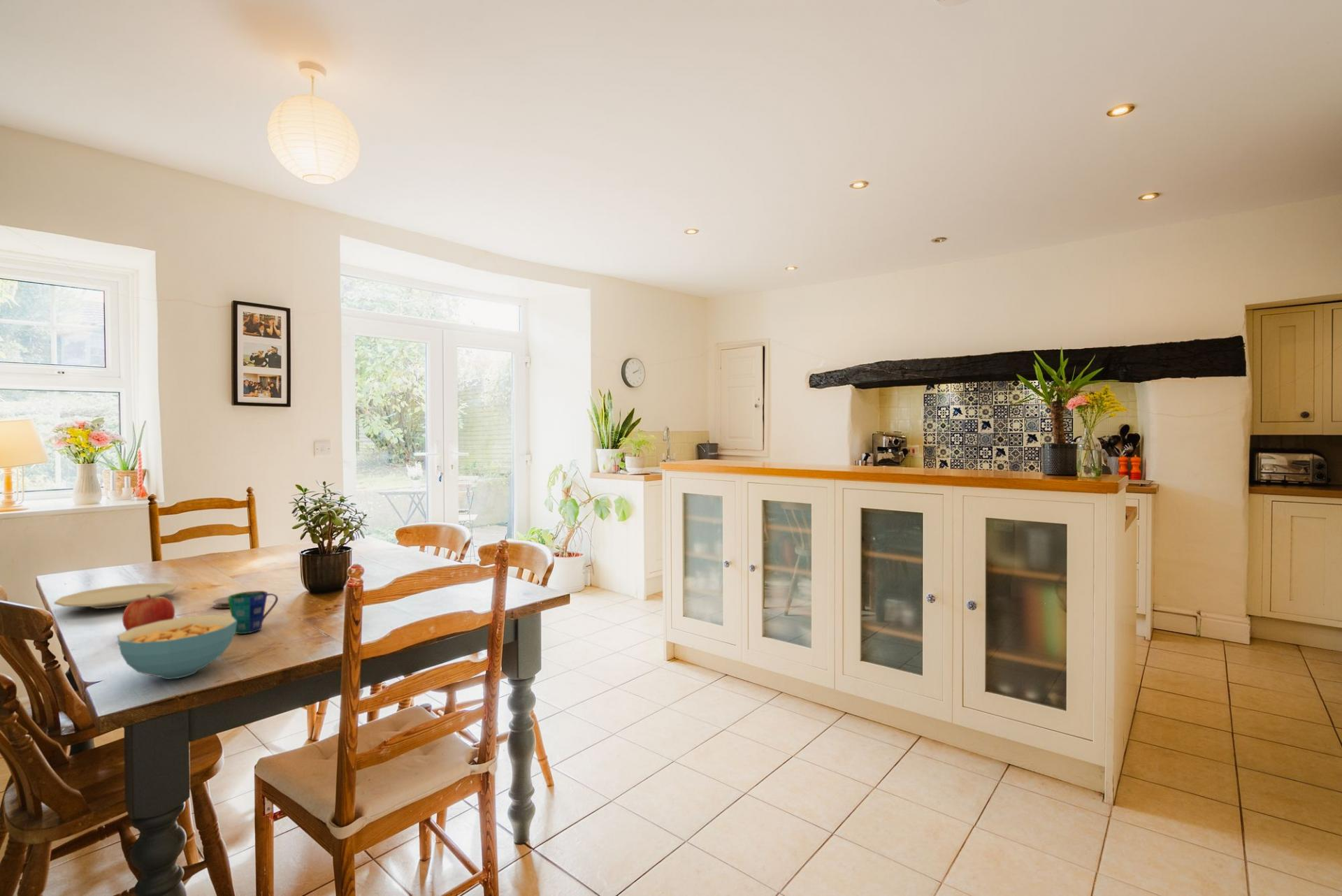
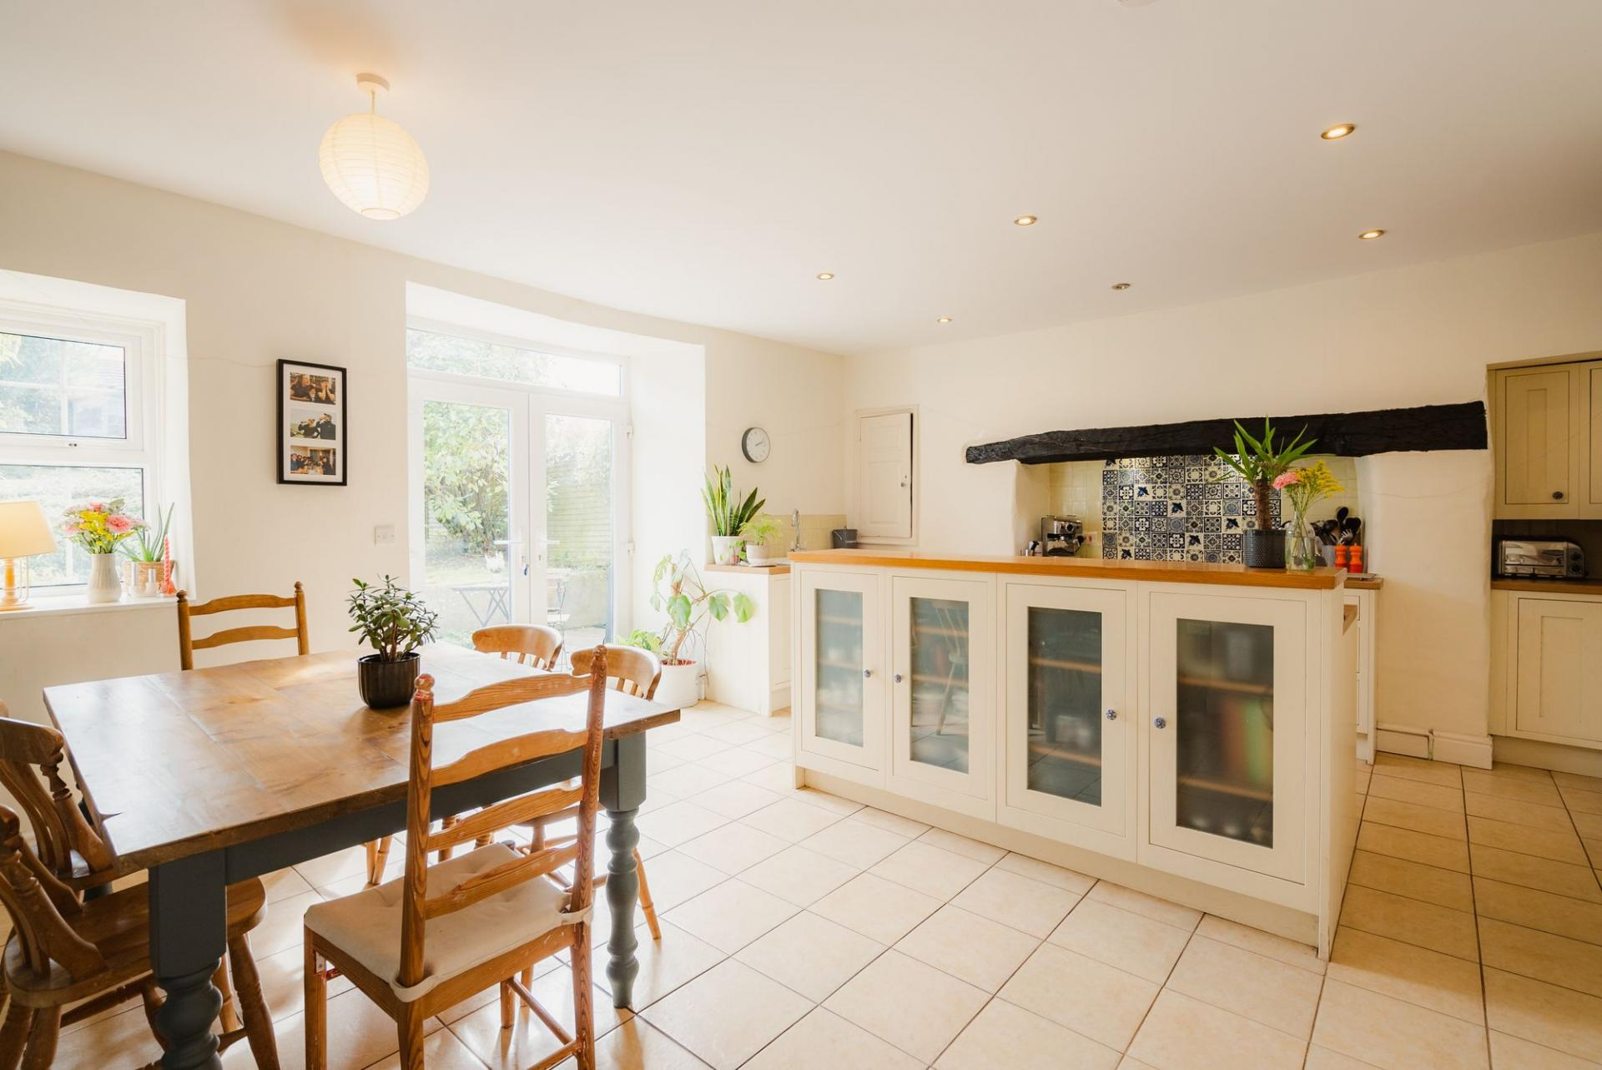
- plate (119, 598)
- cup (254, 612)
- coaster (228, 601)
- cereal bowl (179, 651)
- fruit (149, 614)
